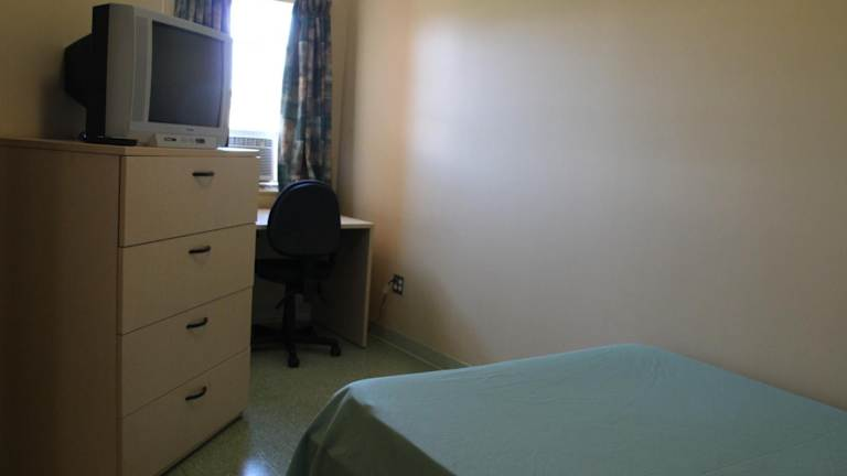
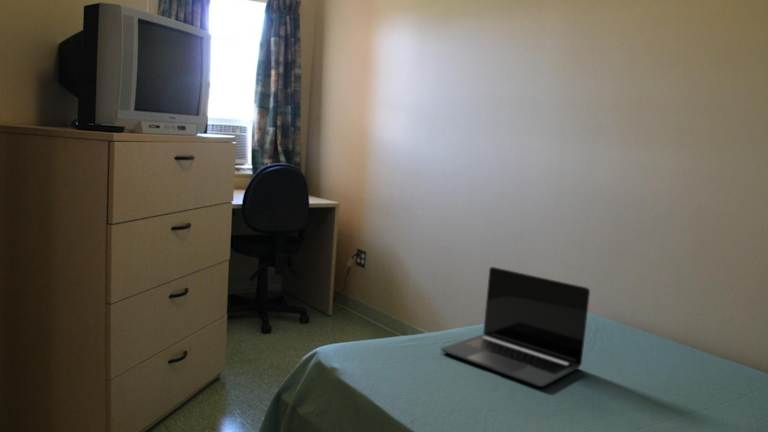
+ laptop (513, 320)
